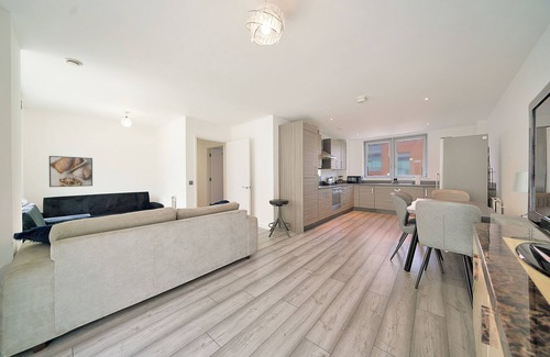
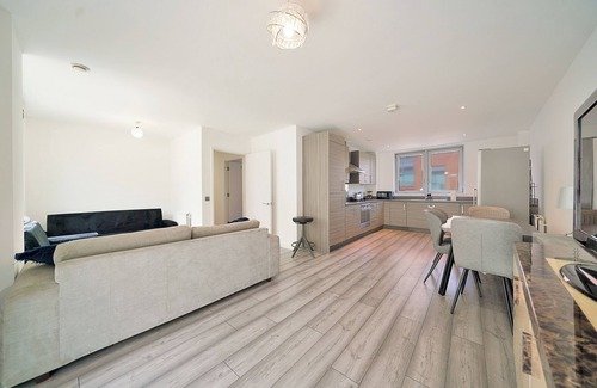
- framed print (72, 171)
